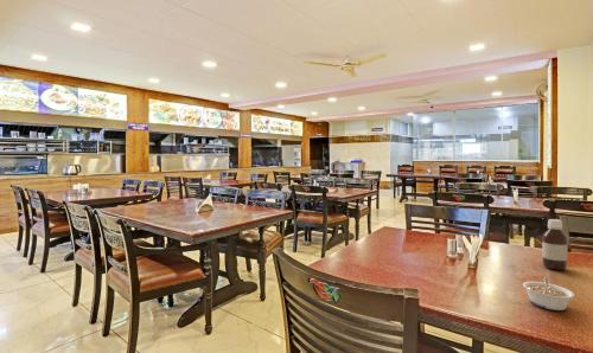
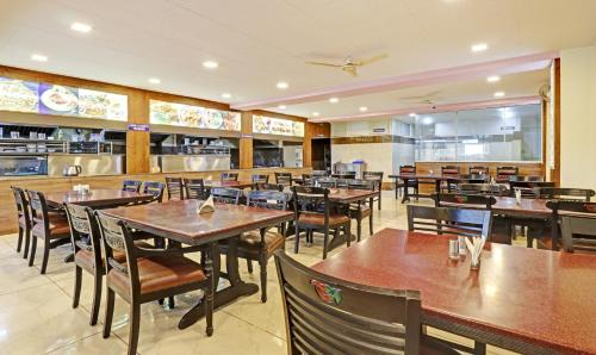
- bottle (554, 243)
- legume (546, 294)
